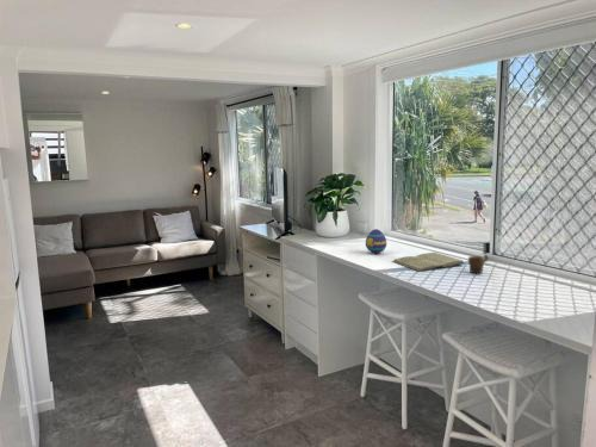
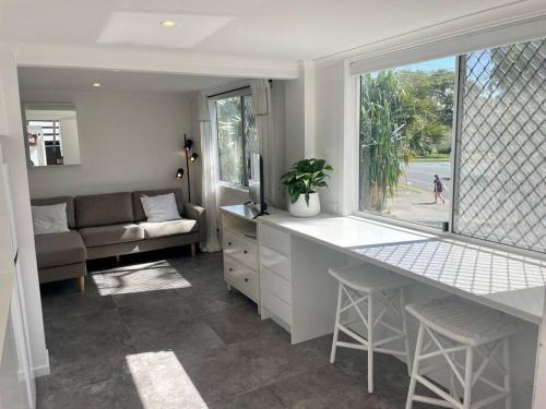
- book (427, 261)
- decorative egg (375, 241)
- mug (478, 262)
